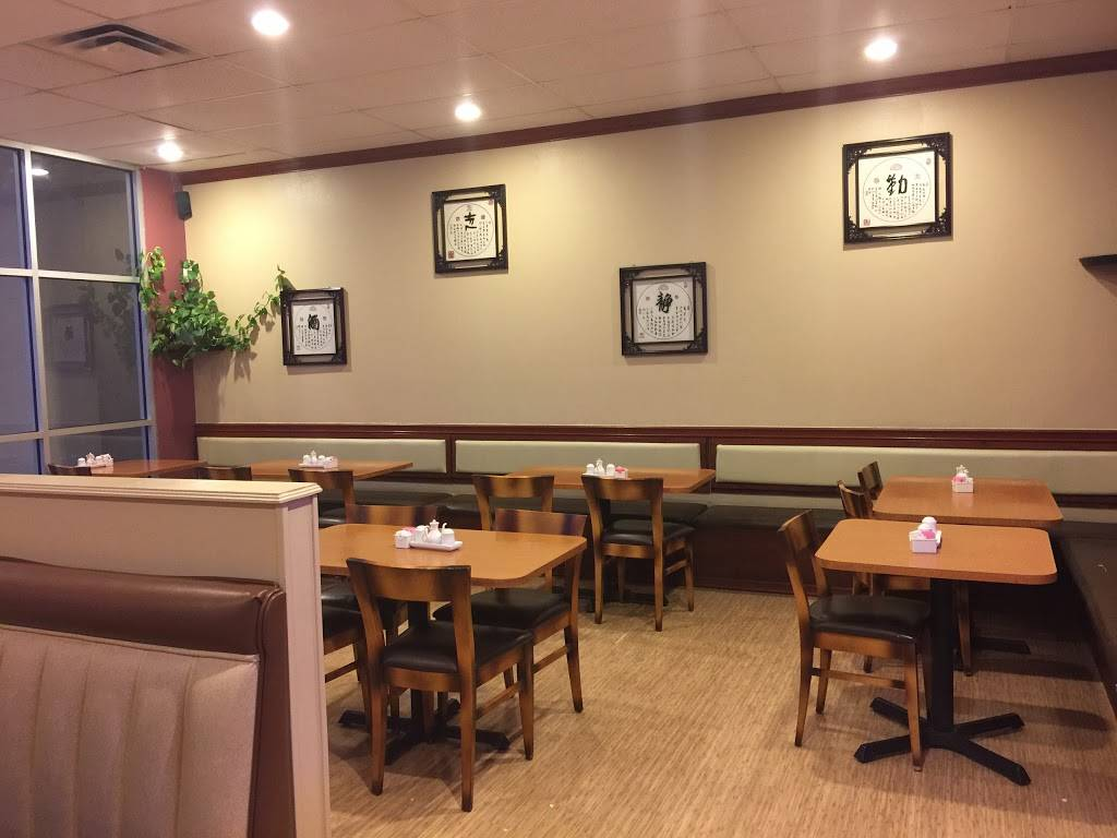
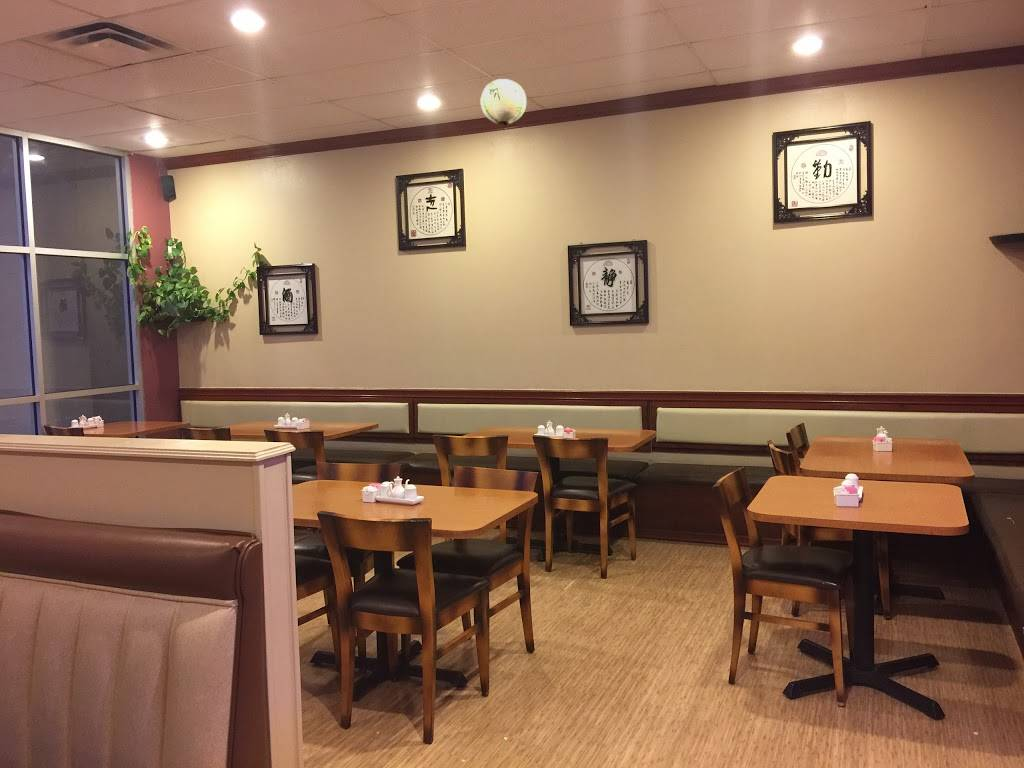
+ paper lantern (503, 102)
